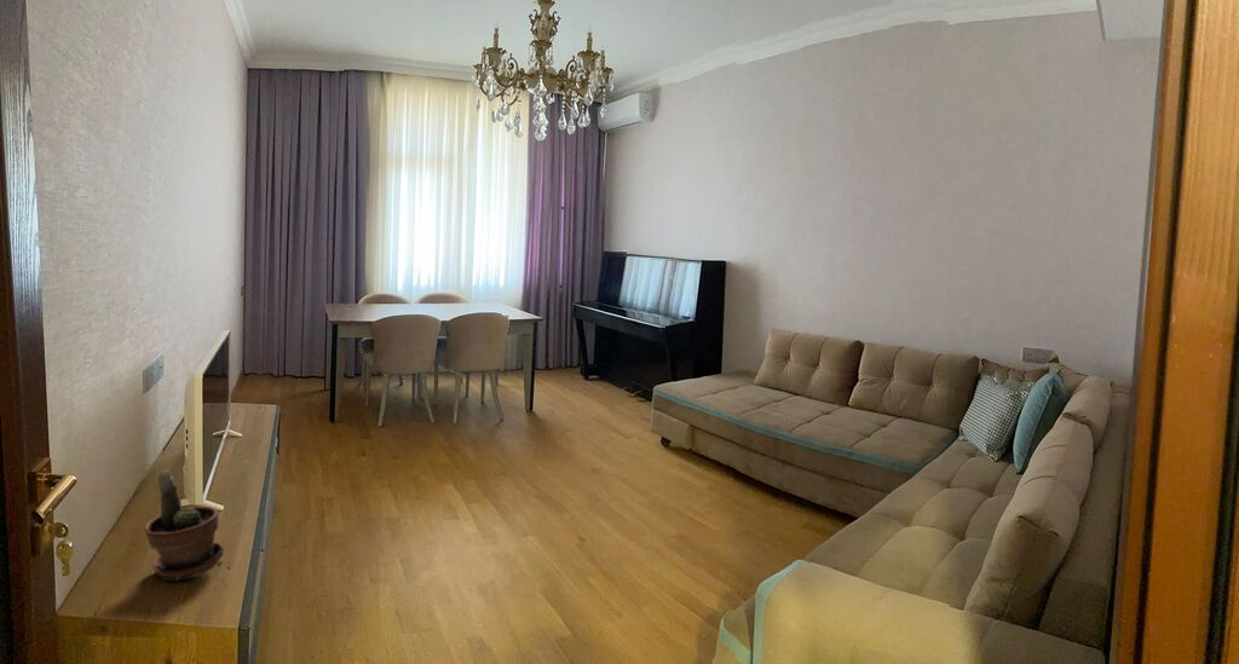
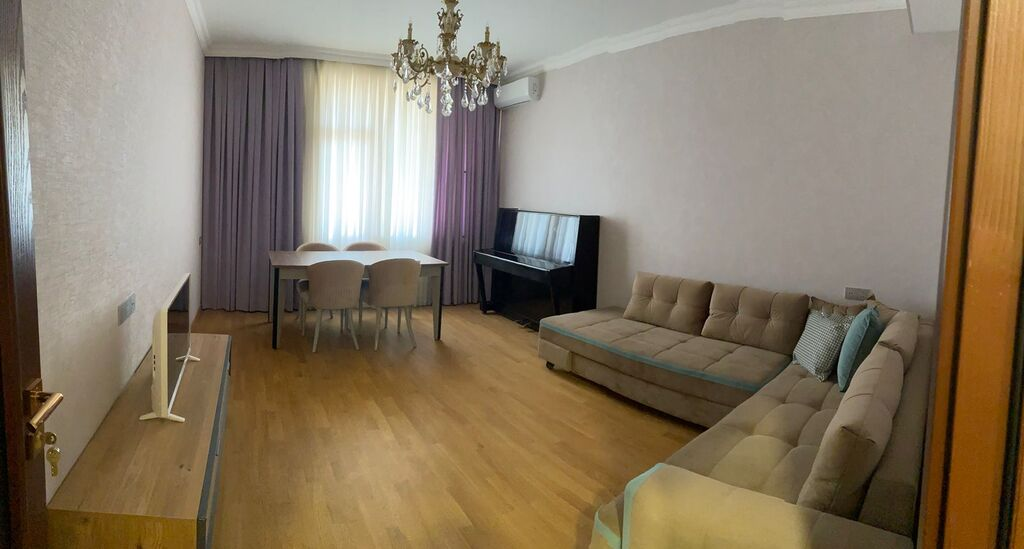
- potted plant (184, 521)
